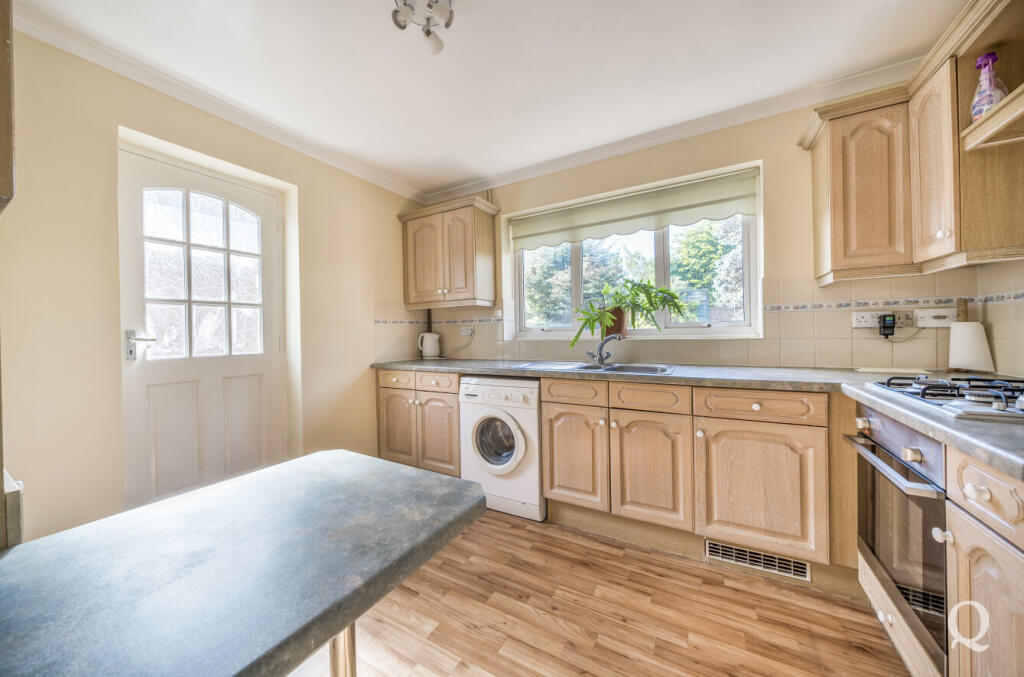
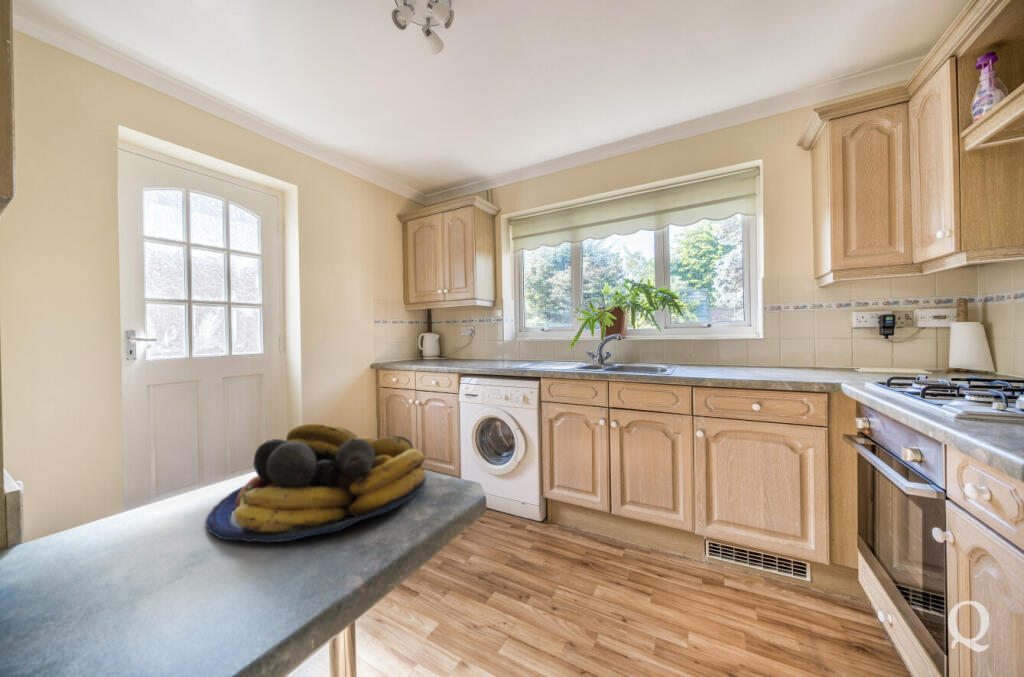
+ fruit bowl (327, 458)
